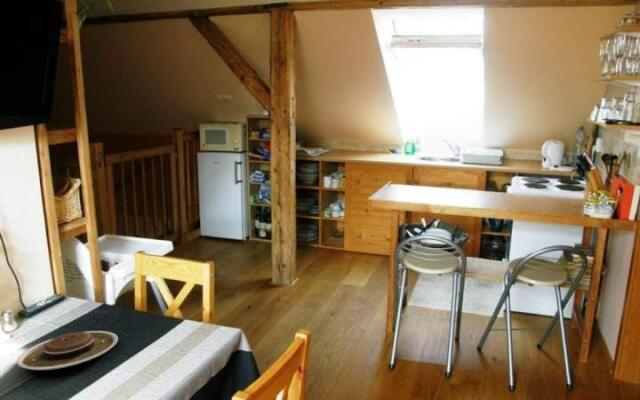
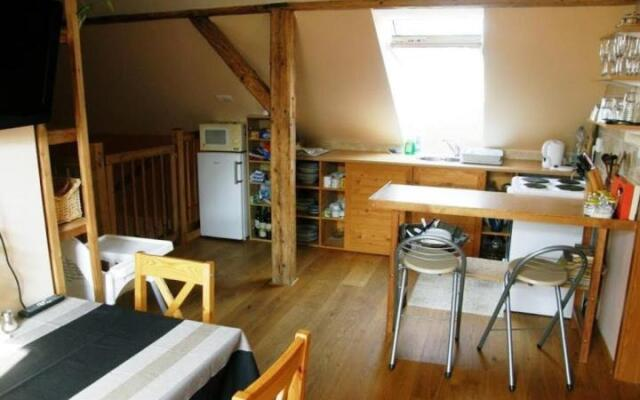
- plate (69, 346)
